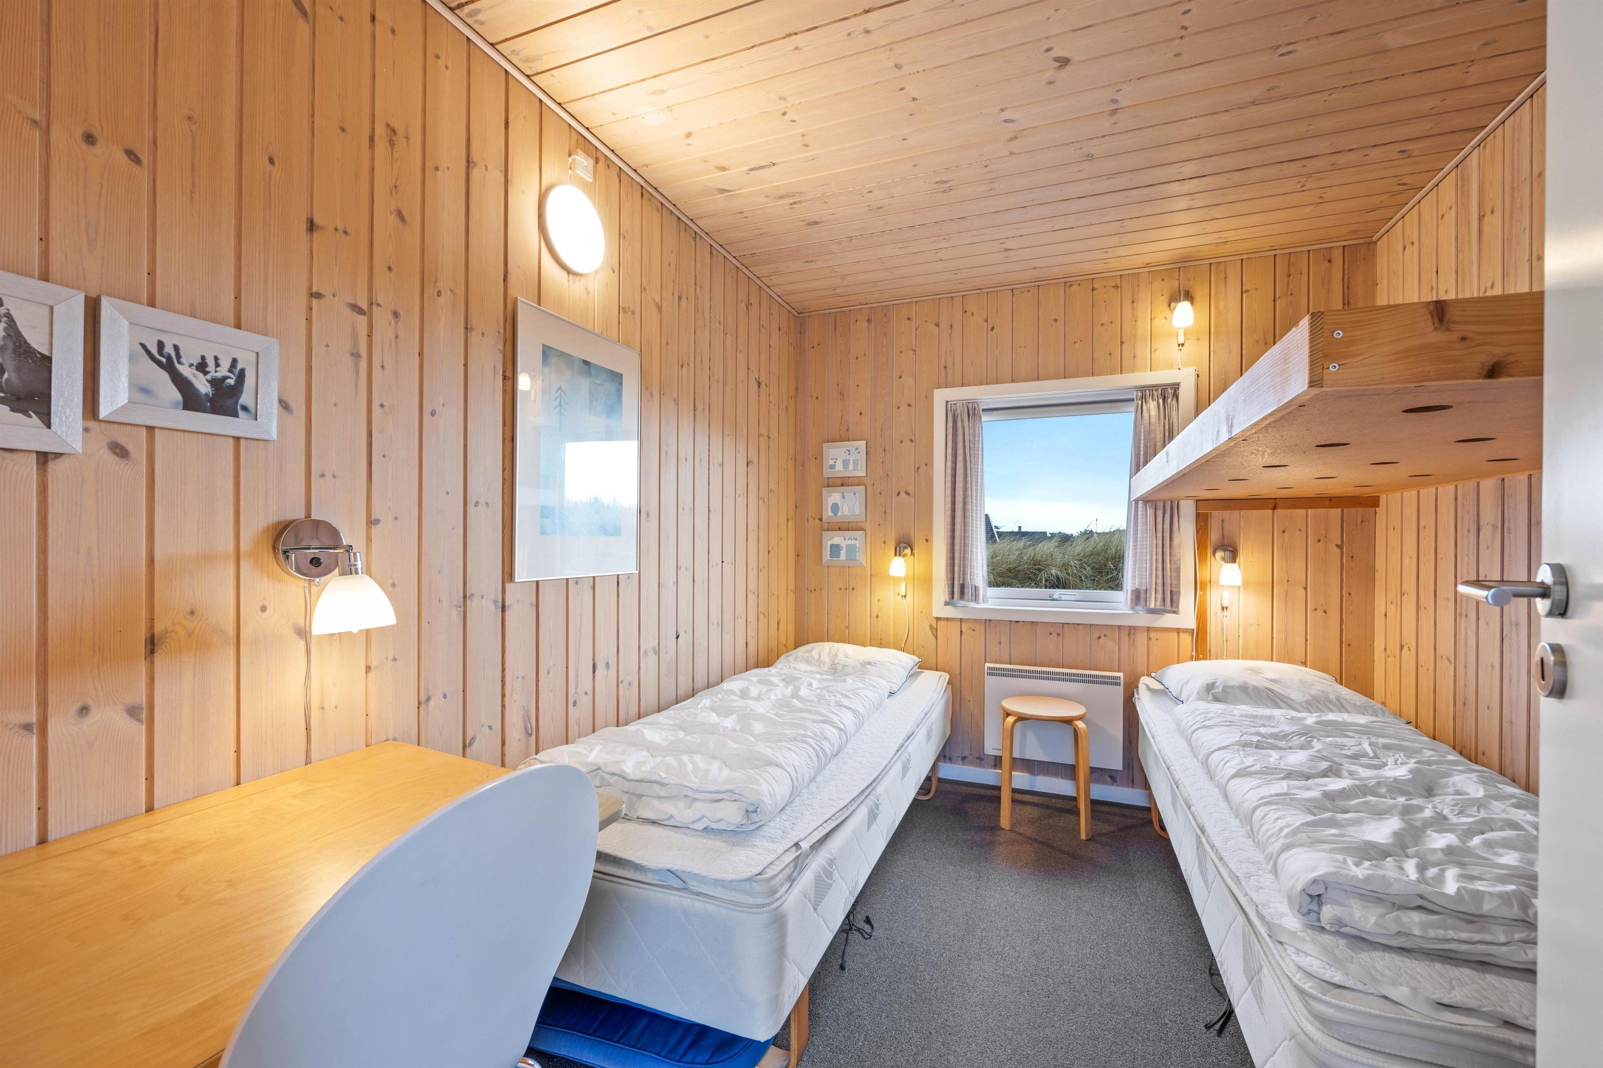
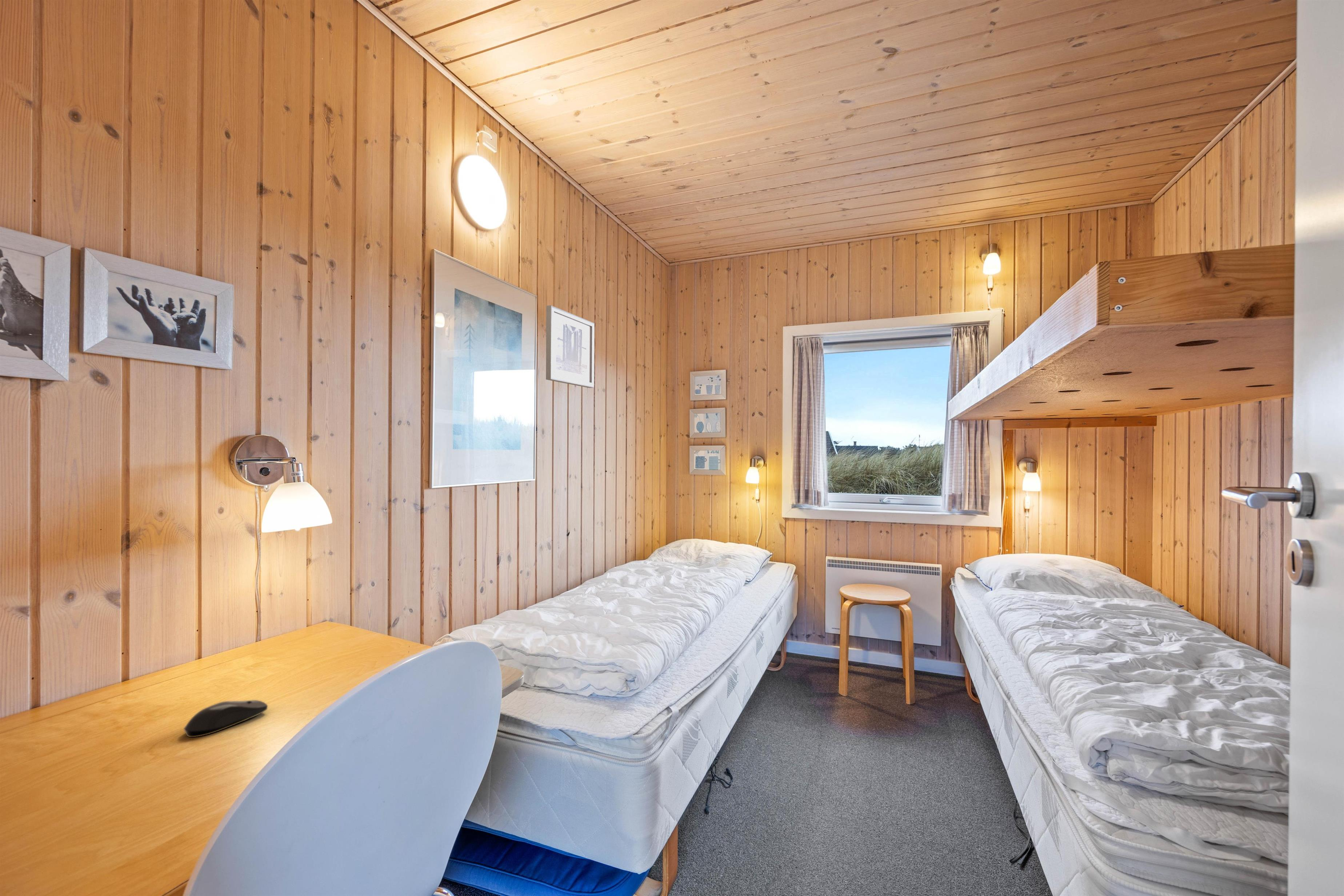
+ wall art (572, 349)
+ computer mouse (229, 711)
